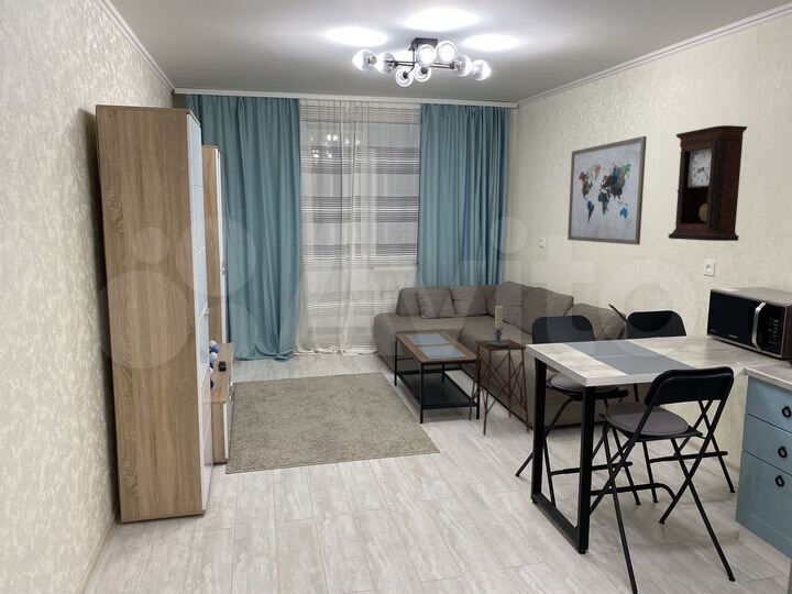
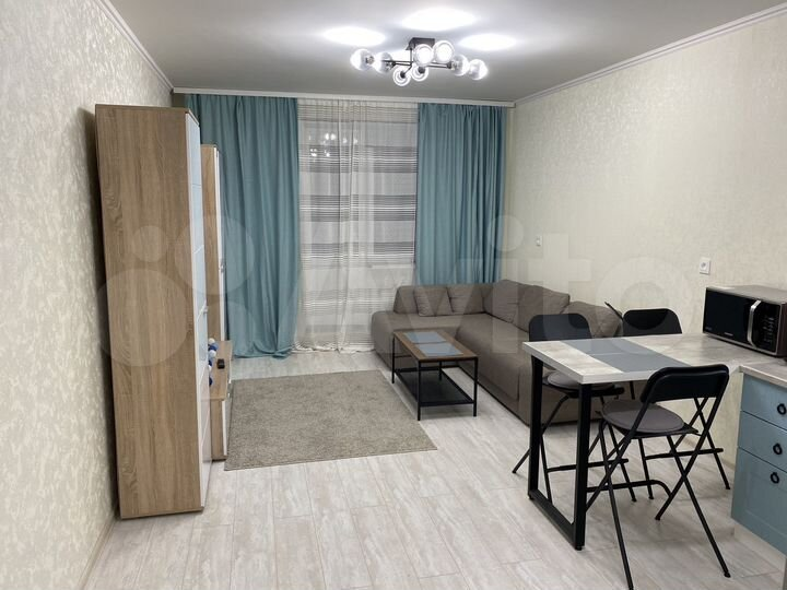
- side table (499, 385)
- pendulum clock (703, 185)
- candle holder (496, 324)
- wall art (602, 194)
